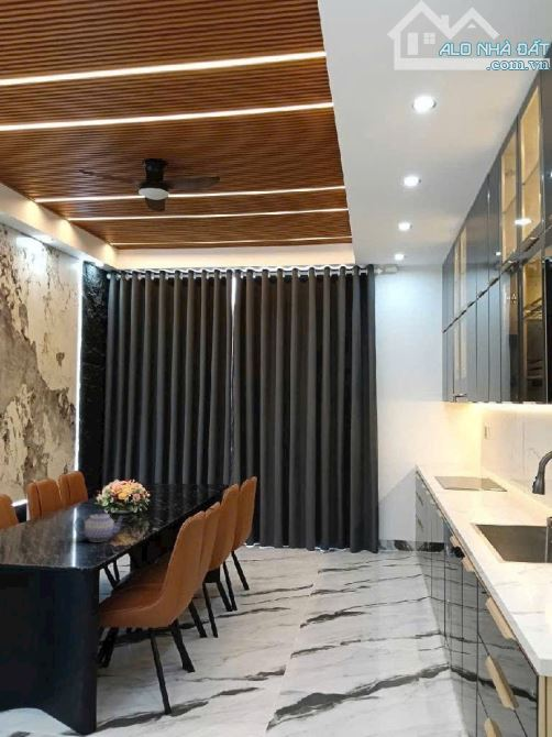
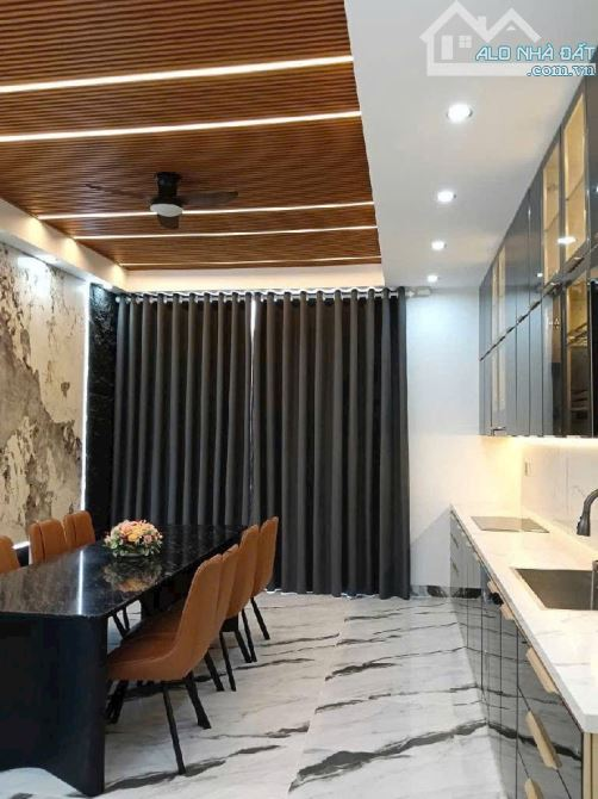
- teapot (99, 525)
